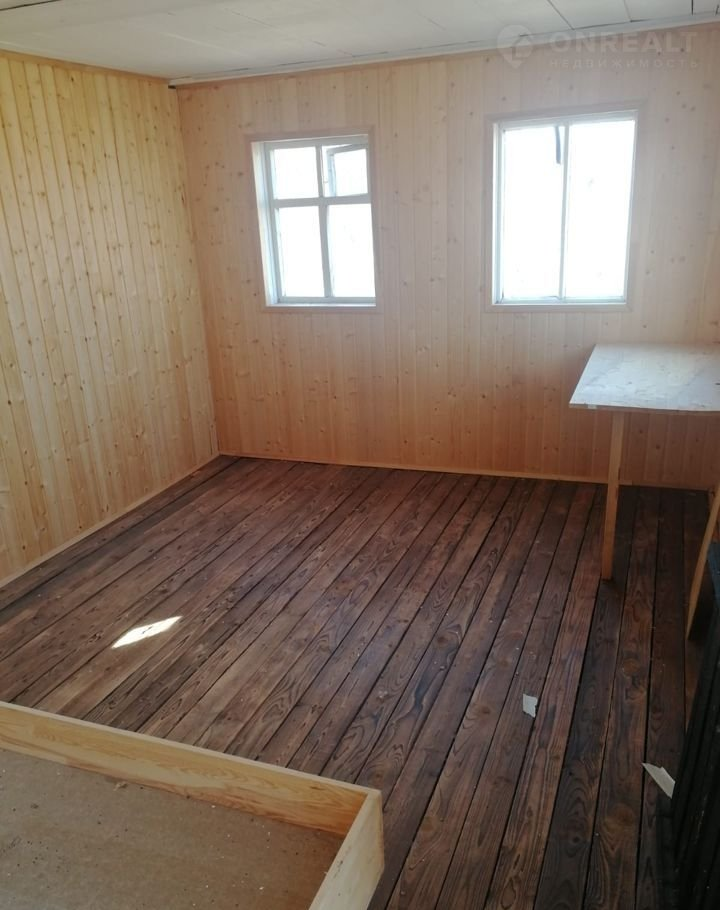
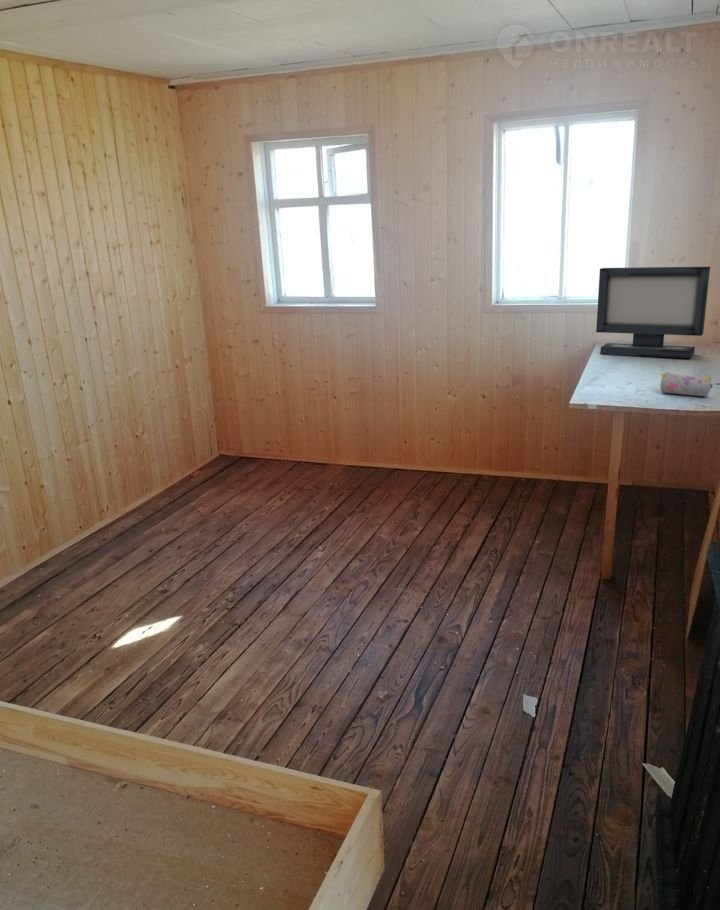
+ monitor (649, 311)
+ pencil case (685, 384)
